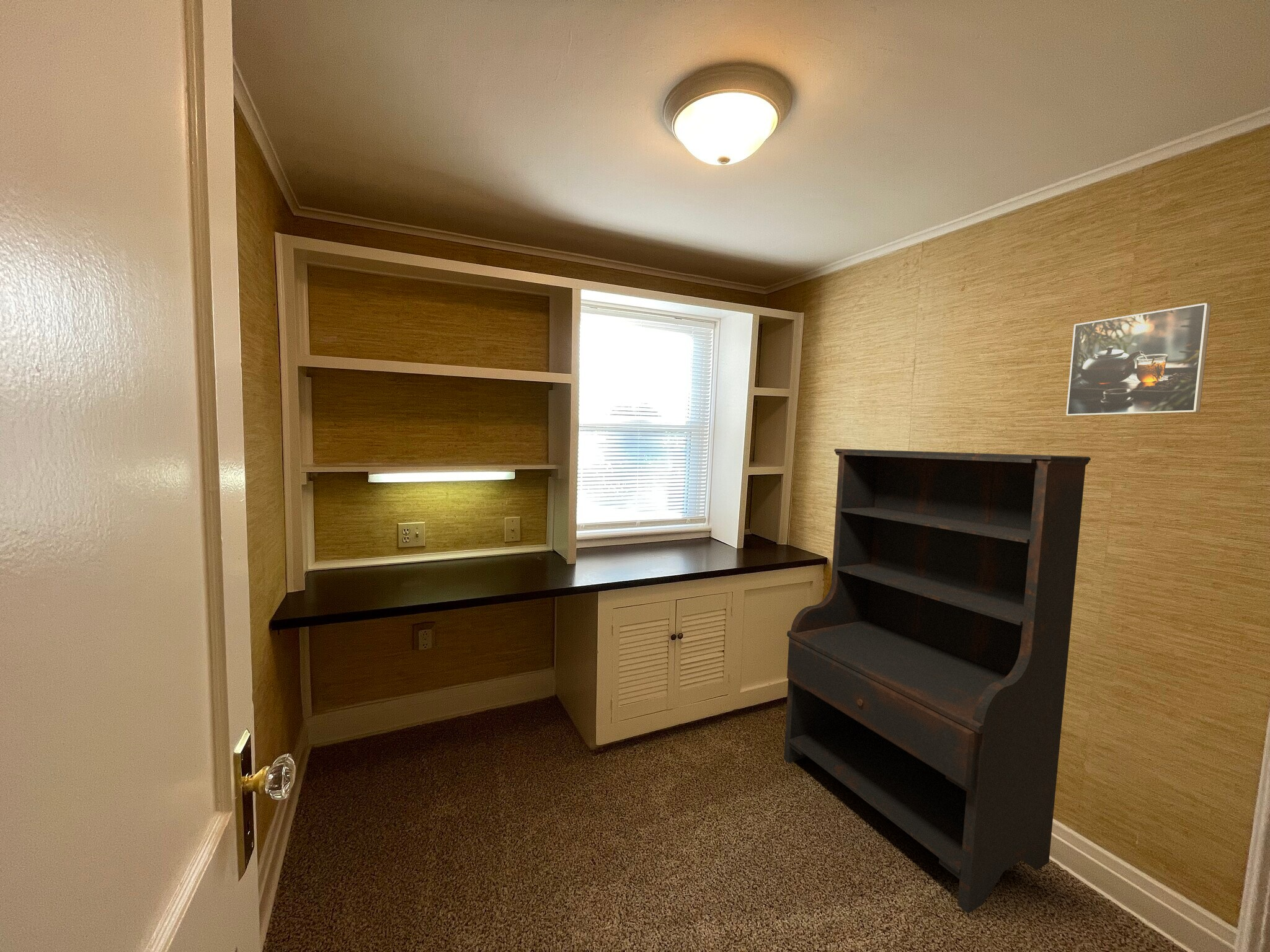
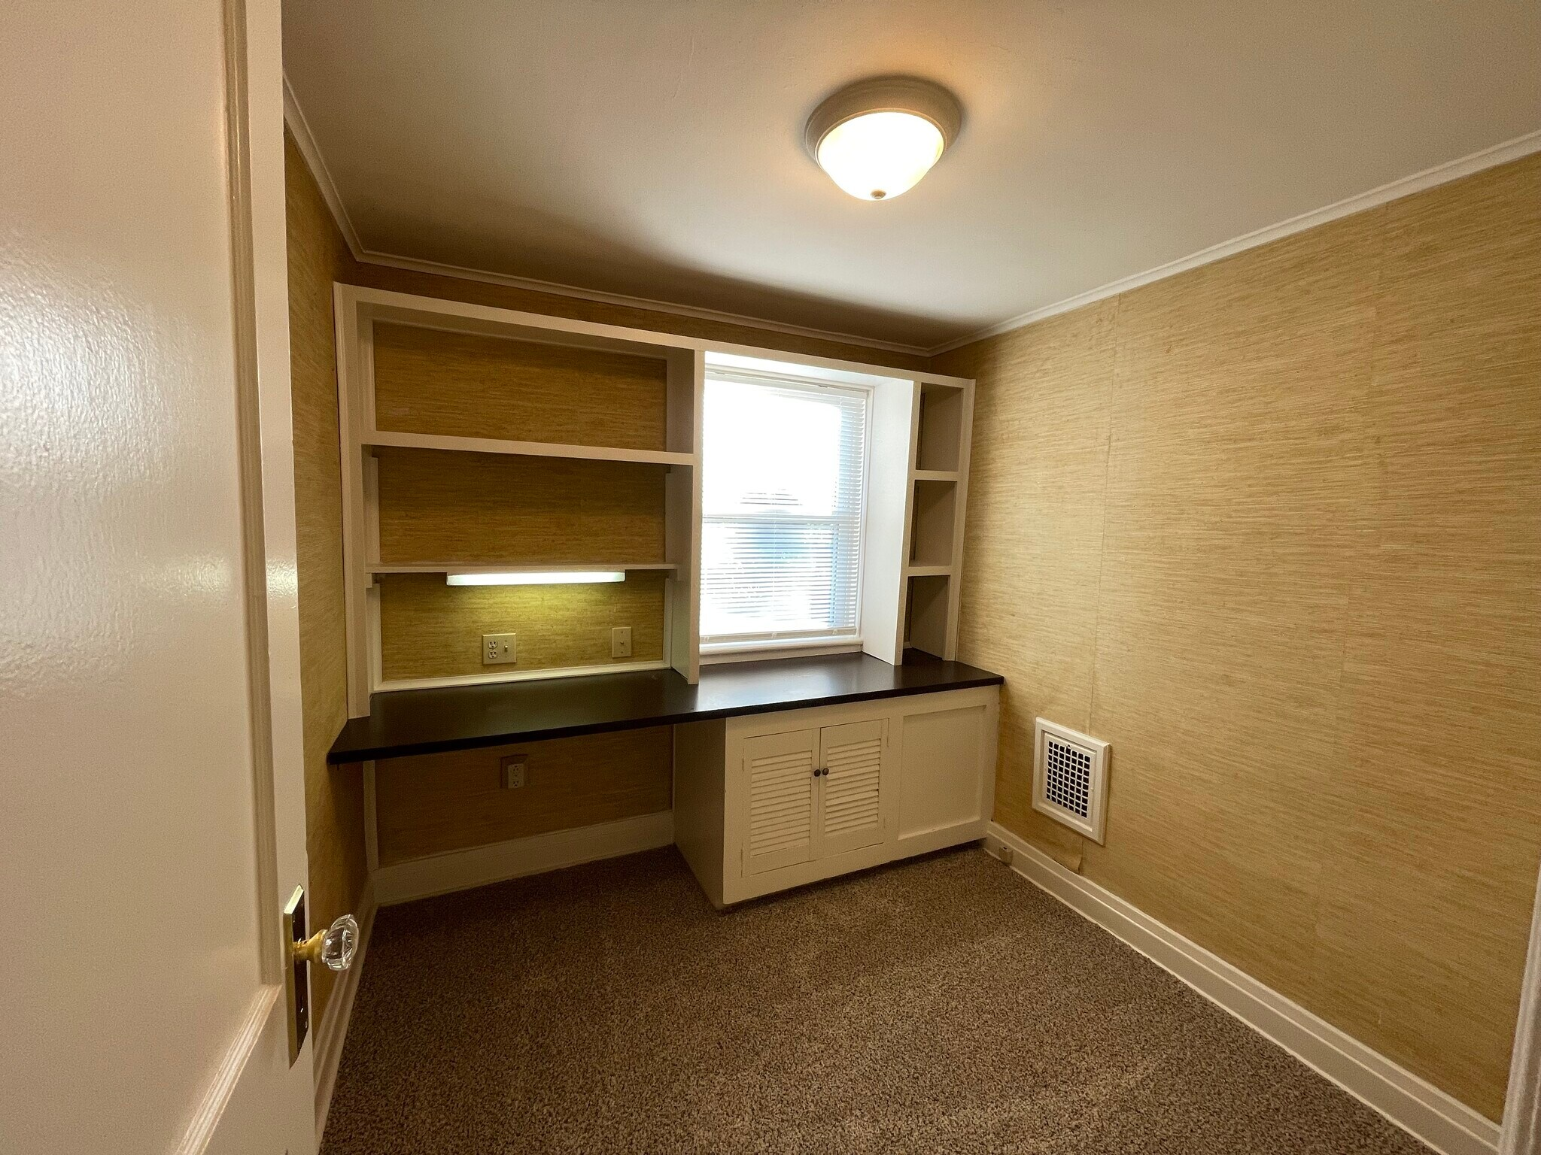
- bookshelf (907, 632)
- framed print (1132, 364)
